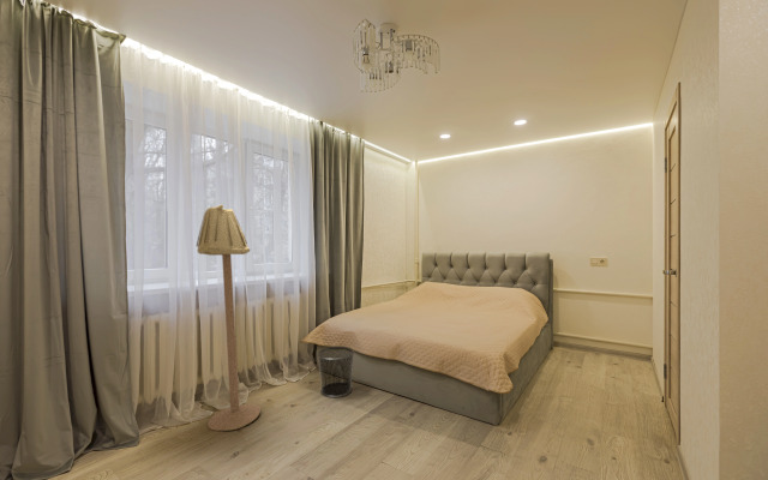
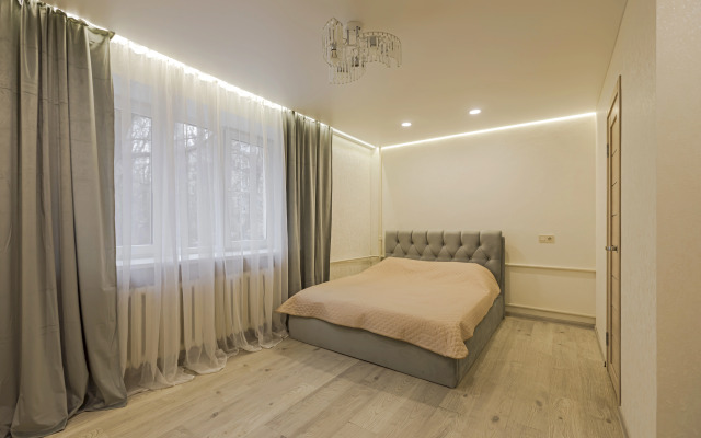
- floor lamp (226, 310)
- waste bin (336, 371)
